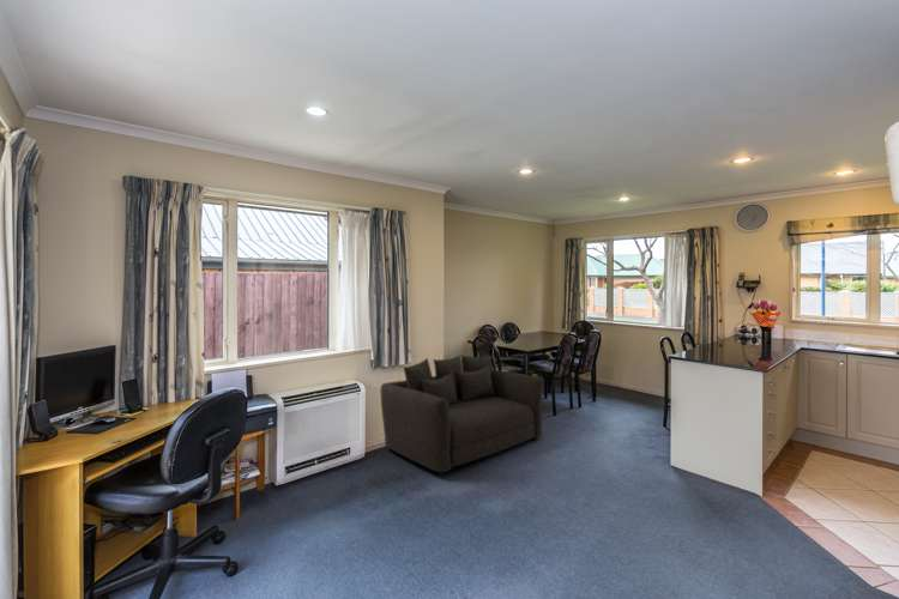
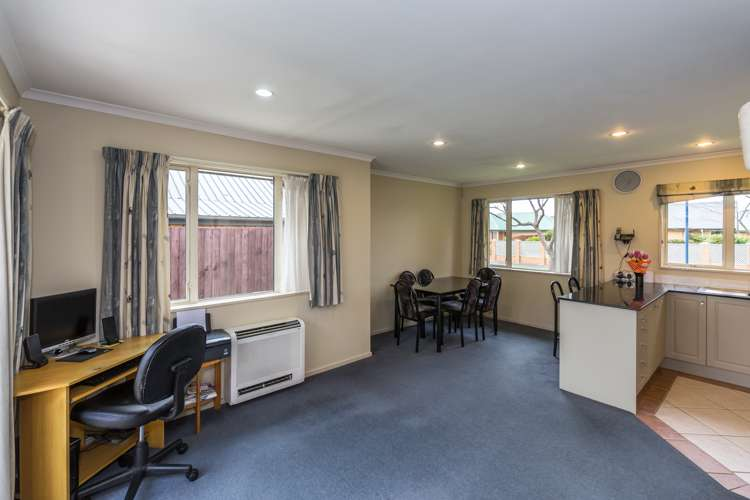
- loveseat (464, 400)
